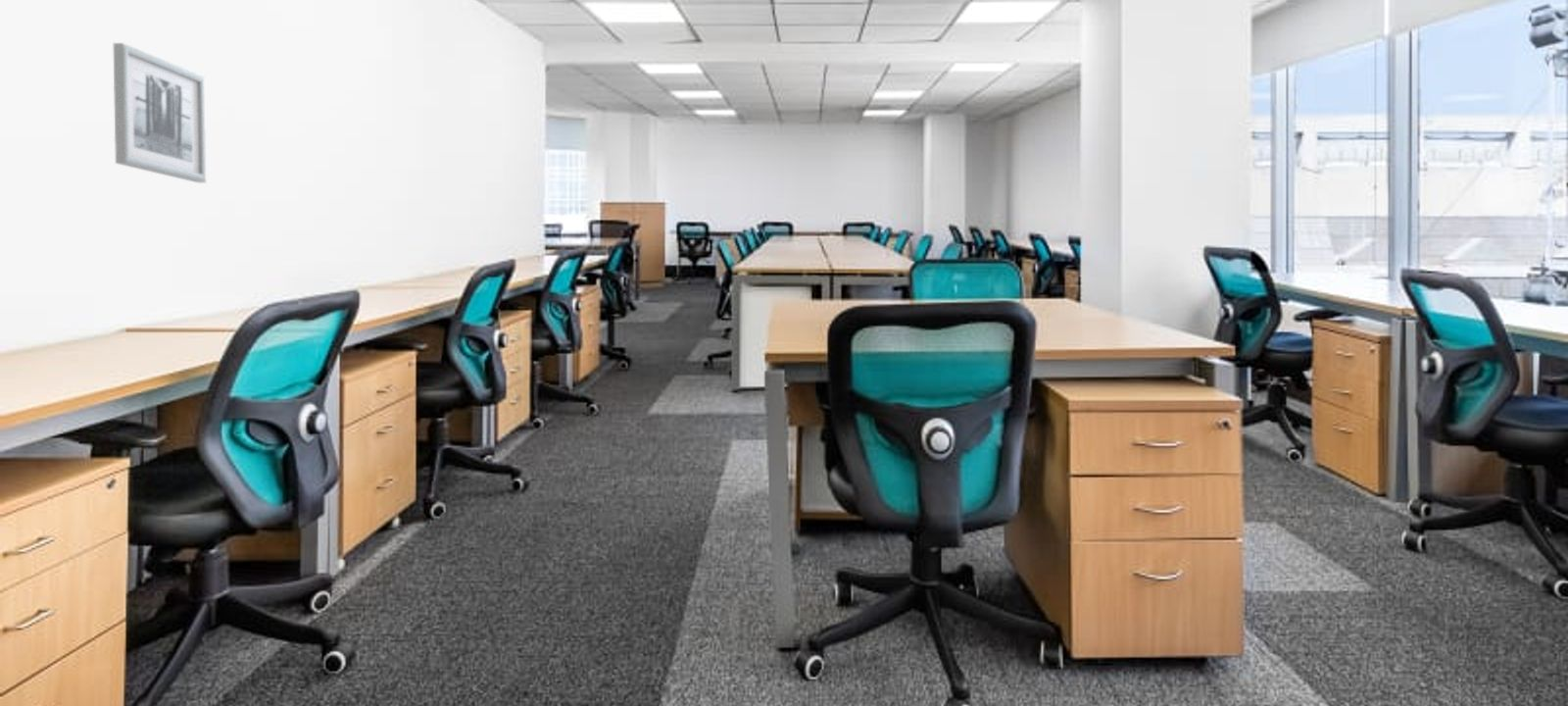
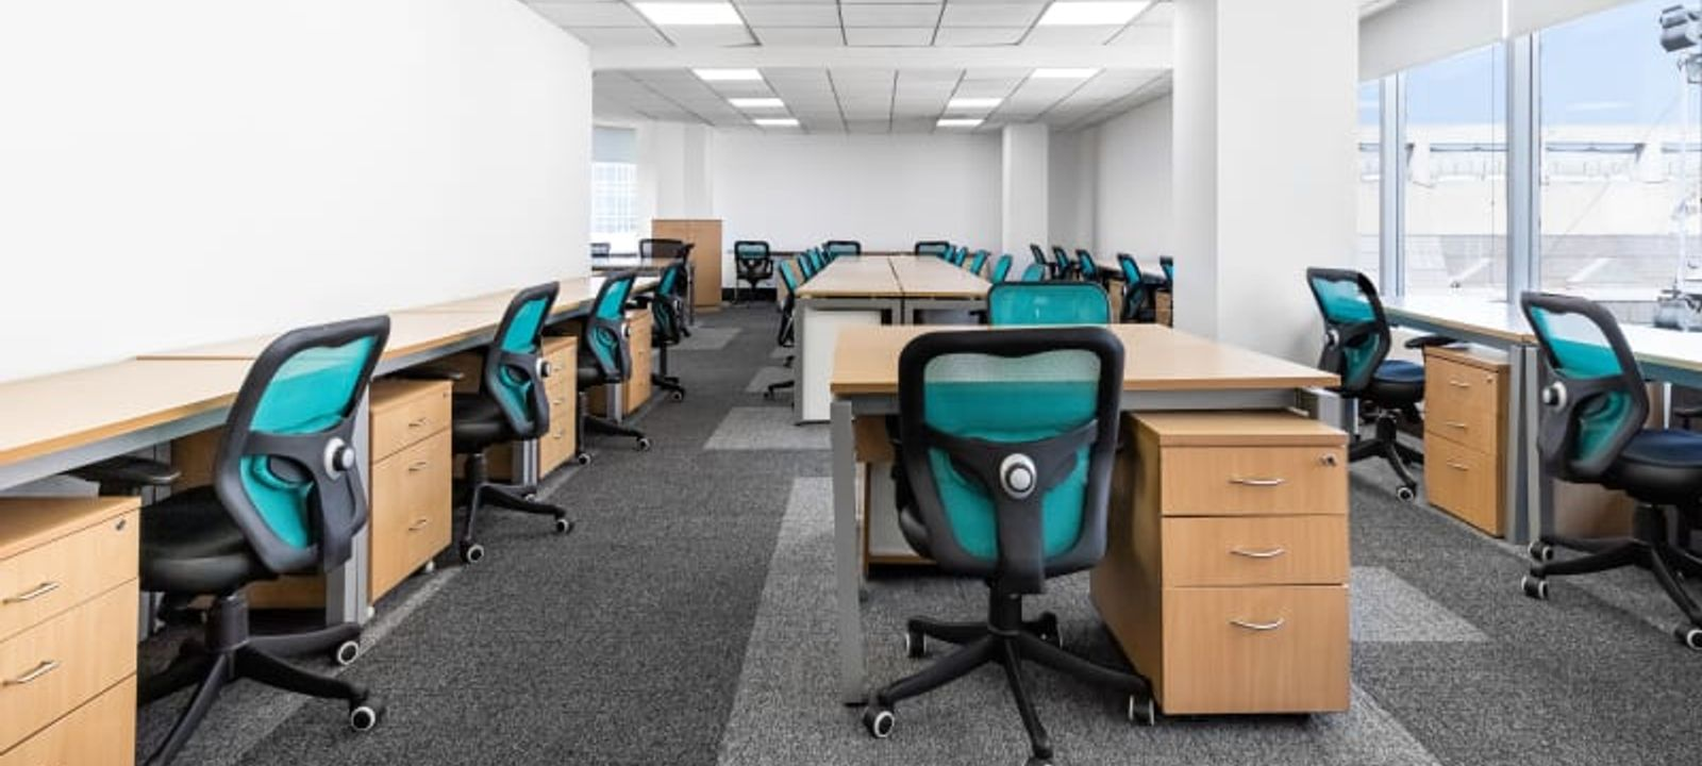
- wall art (163, 117)
